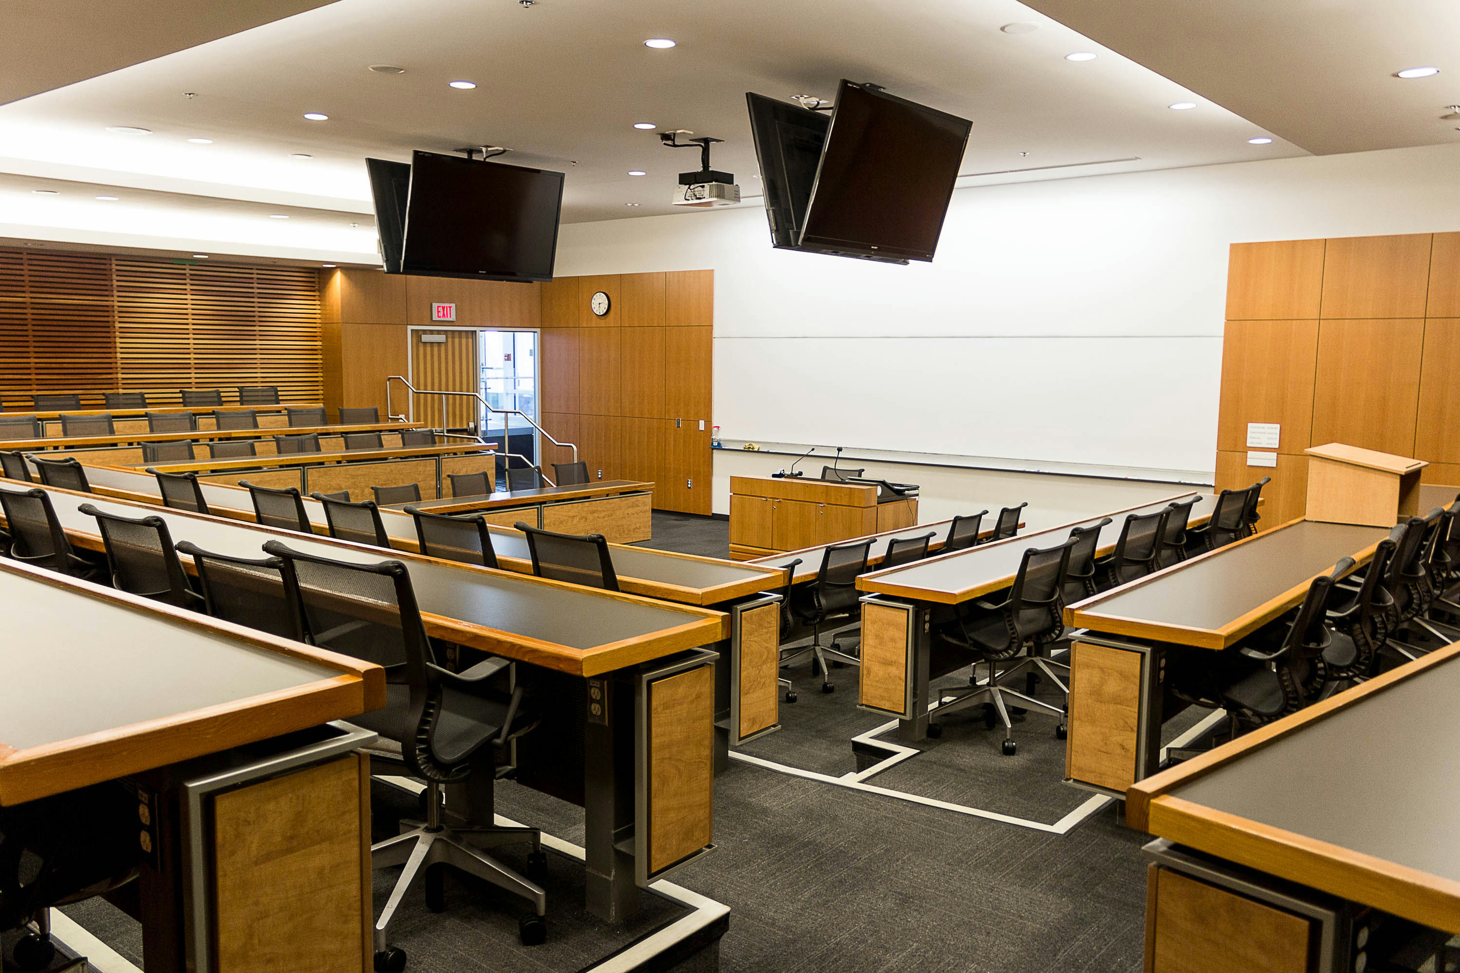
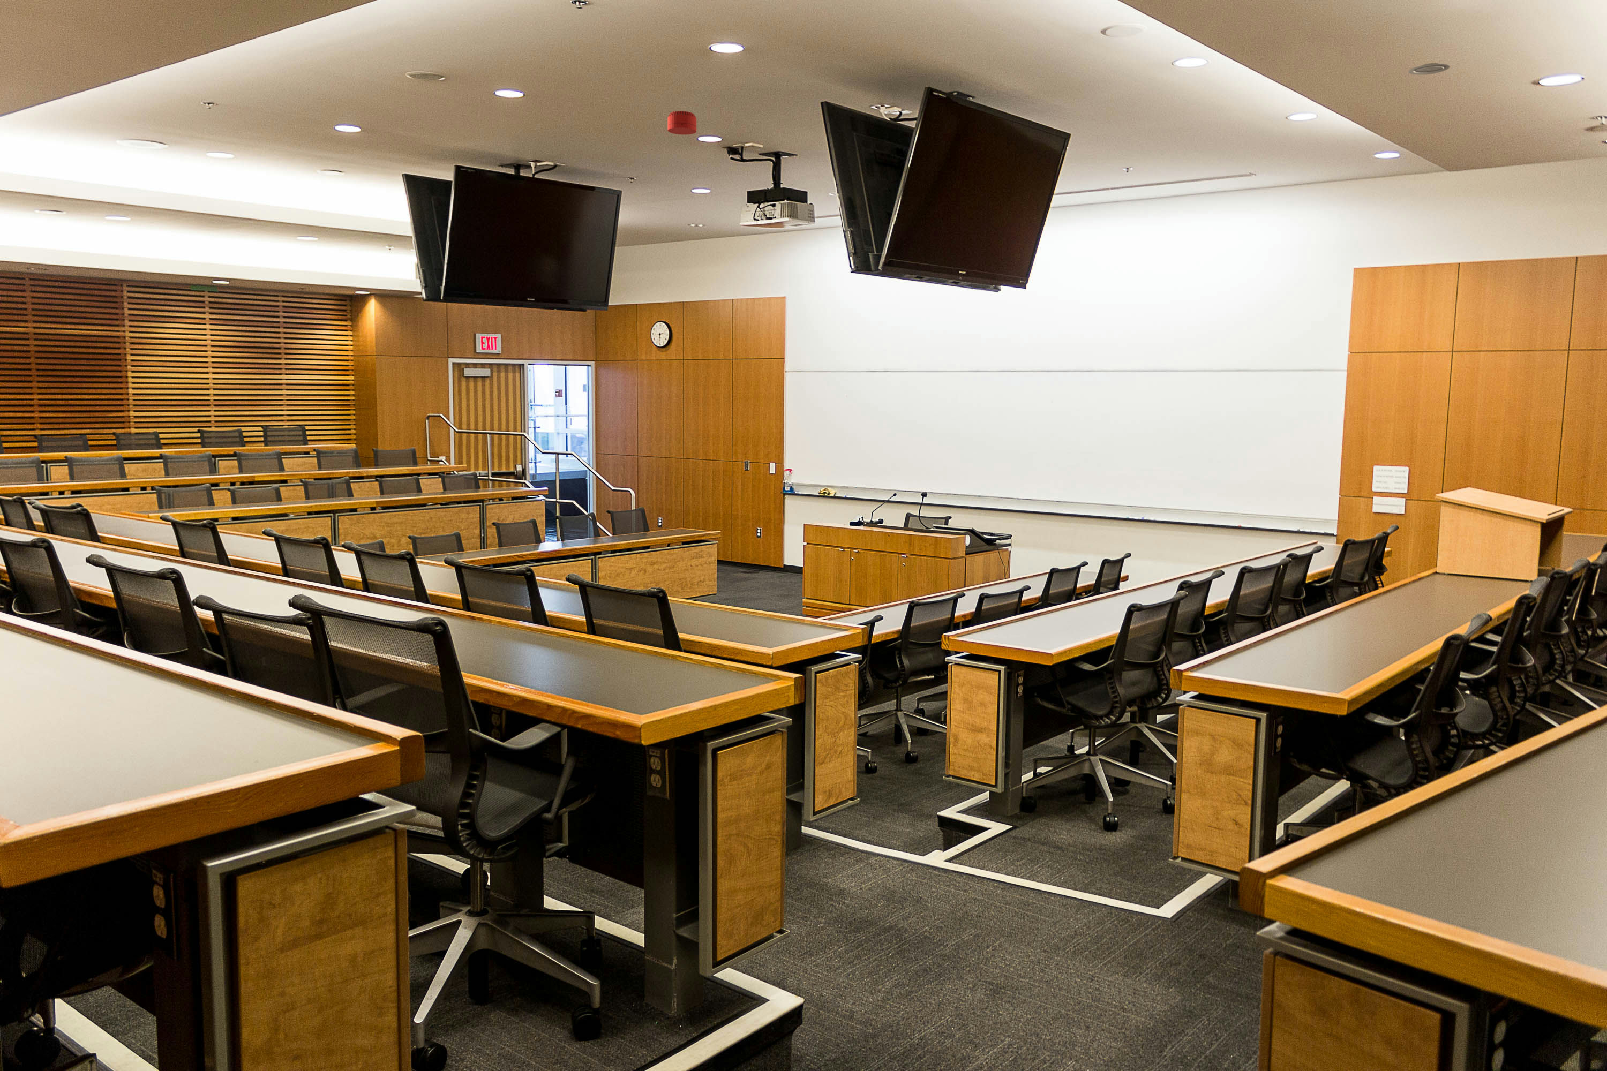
+ smoke detector (682, 122)
+ recessed light (1429, 67)
